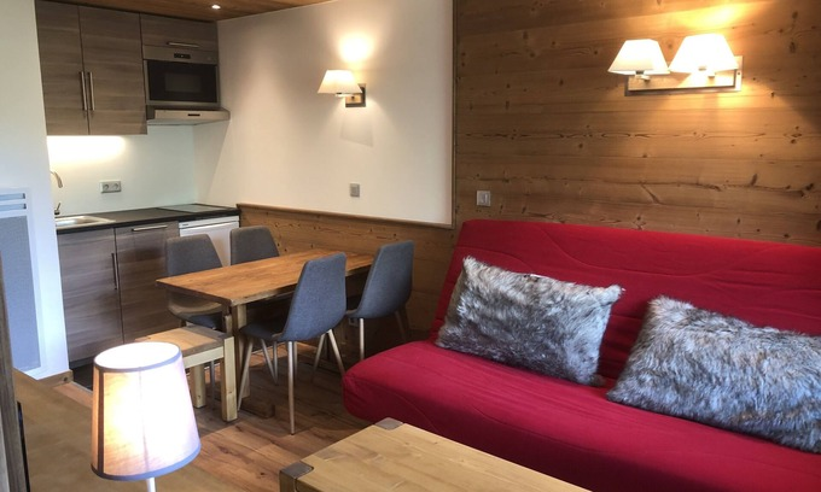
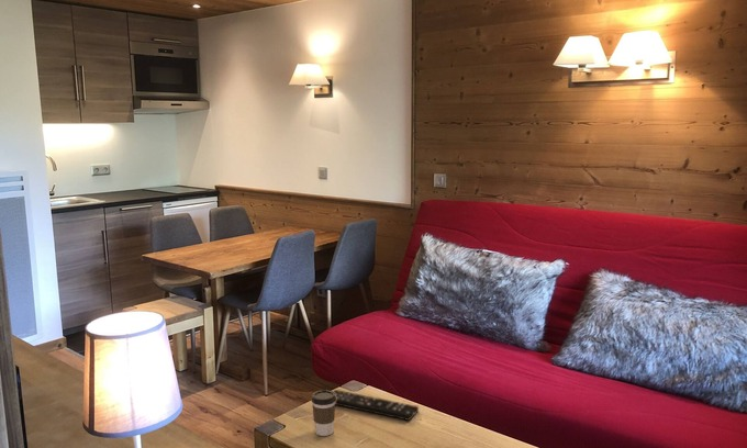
+ remote control (370, 403)
+ coffee cup (324, 413)
